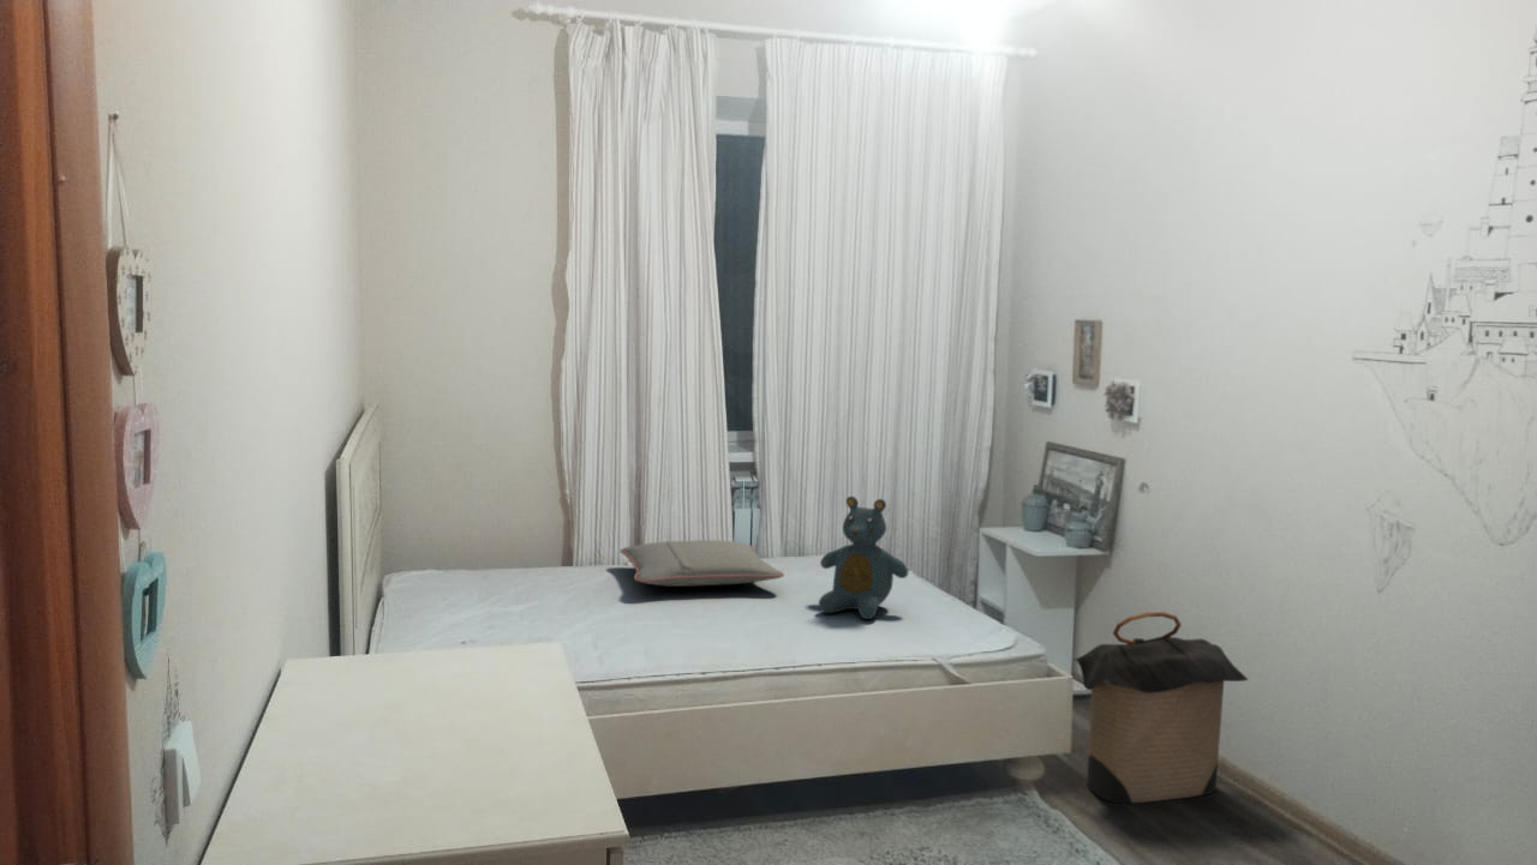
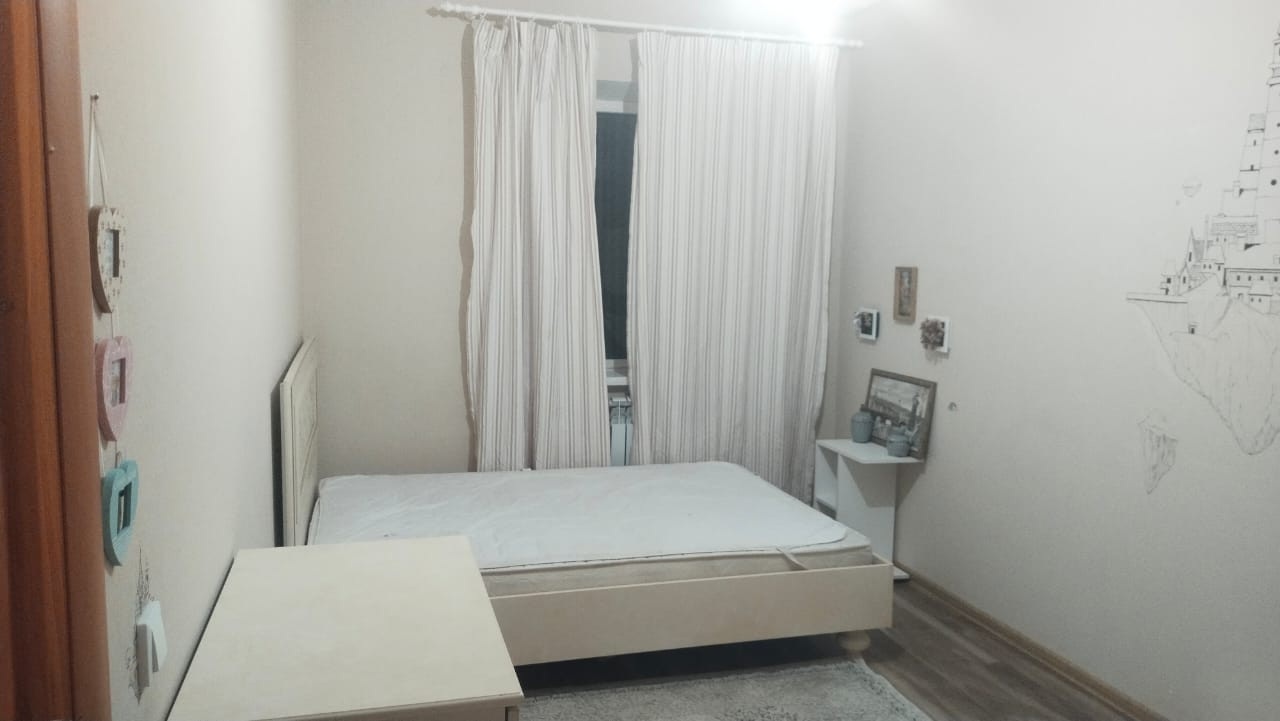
- laundry hamper (1156, 695)
- teddy bear (857, 555)
- pillow (698, 561)
